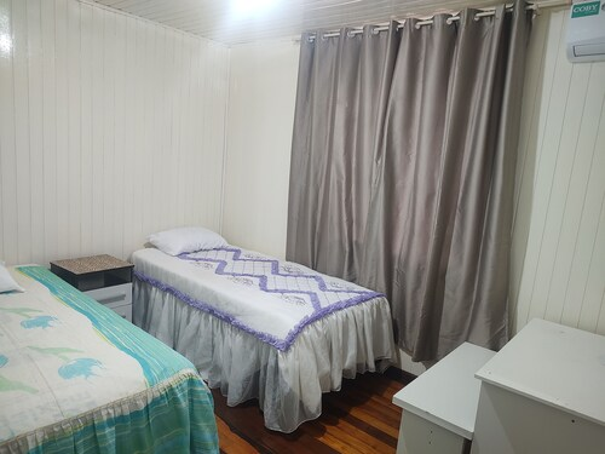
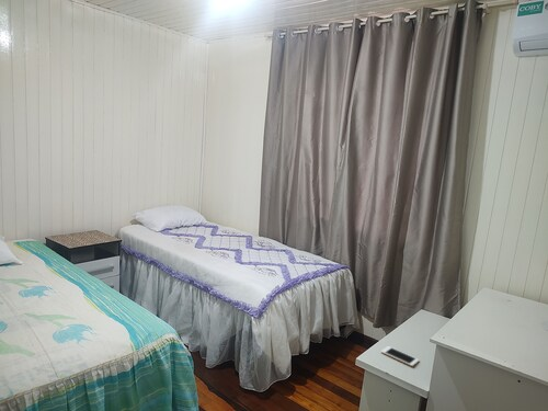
+ cell phone (399, 355)
